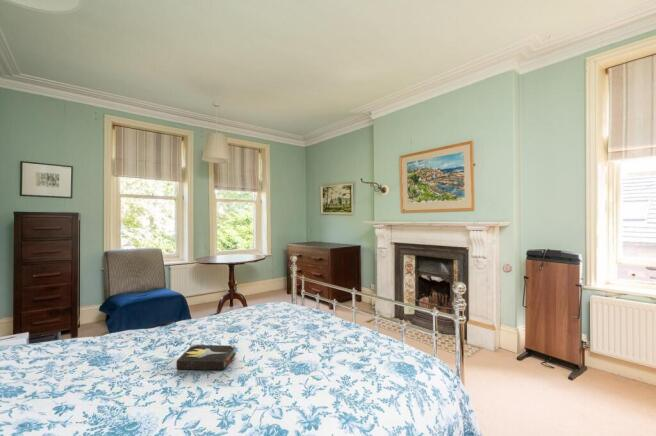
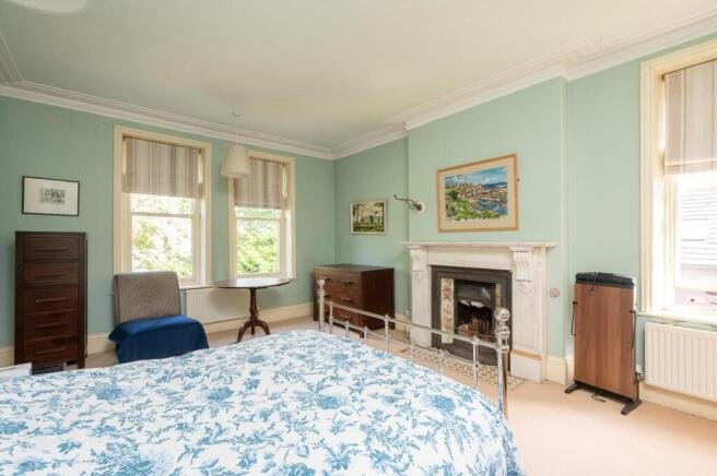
- hardback book (207, 356)
